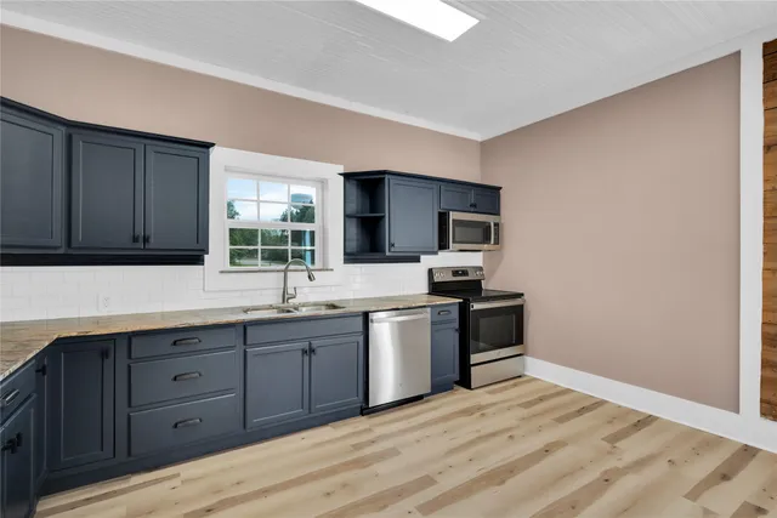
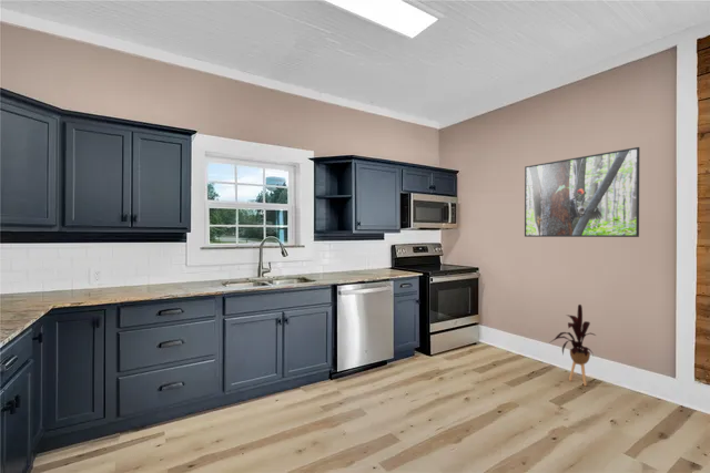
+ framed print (575, 197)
+ house plant (574, 341)
